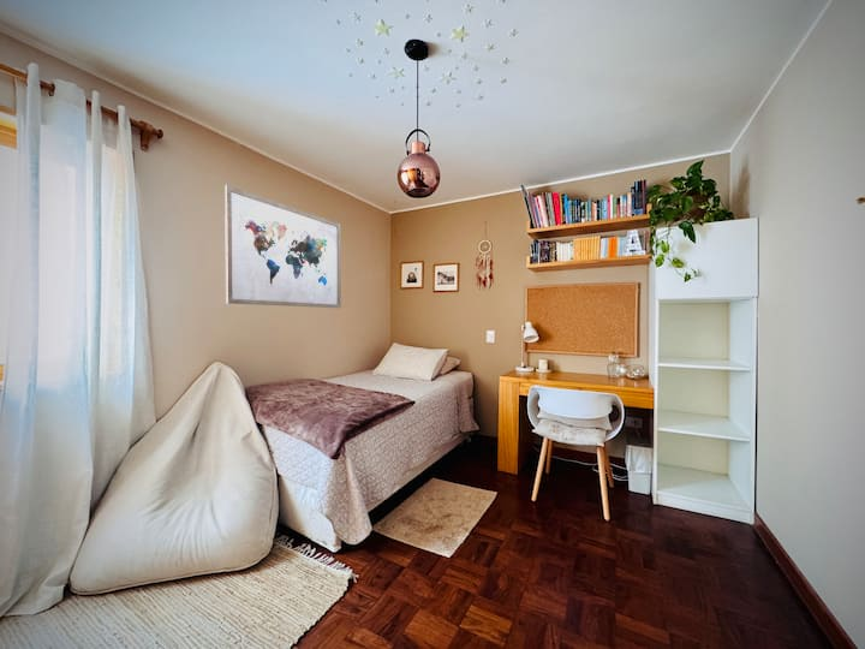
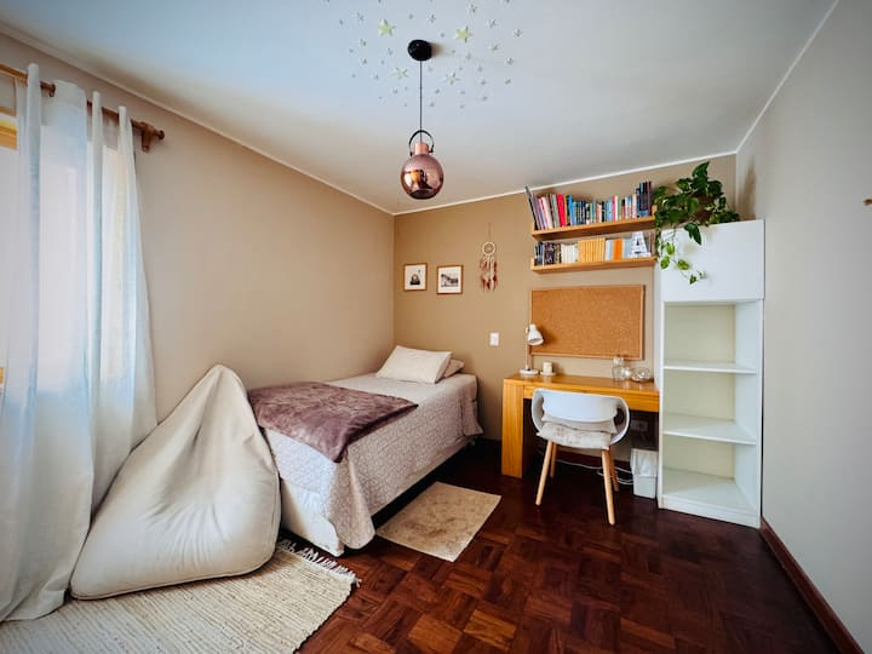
- wall art (292, 256)
